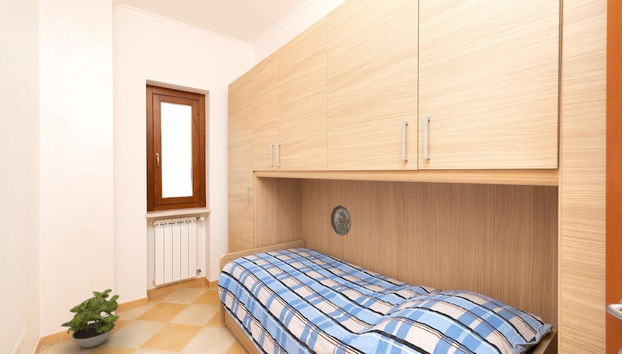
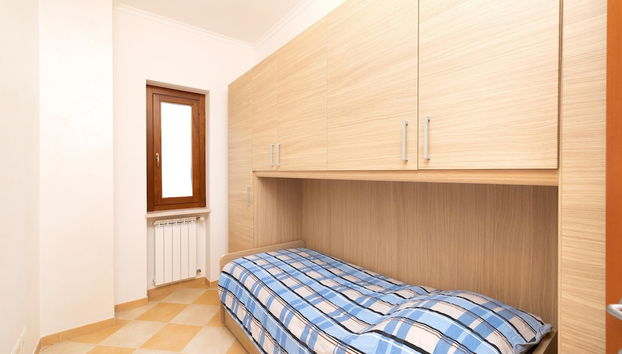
- decorative plate (341, 220)
- potted plant (91, 318)
